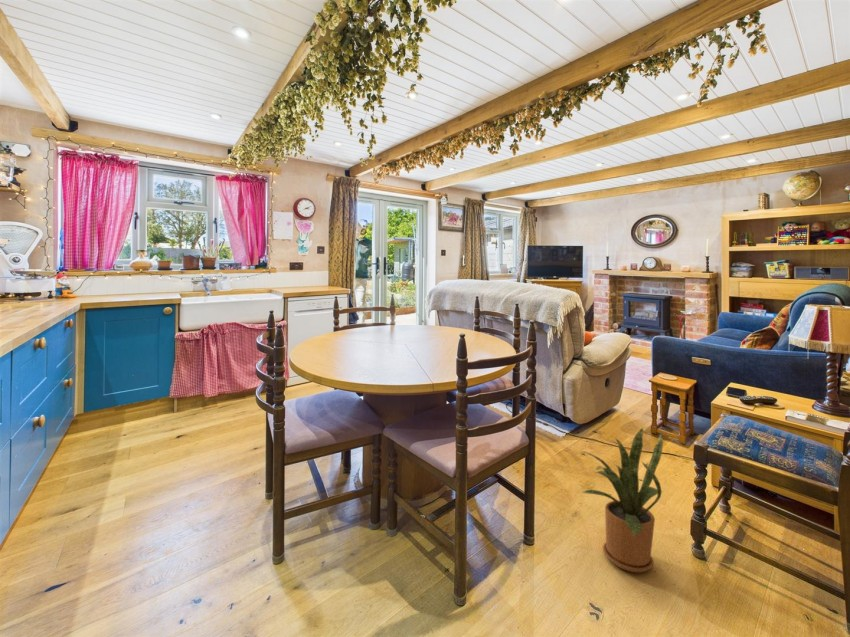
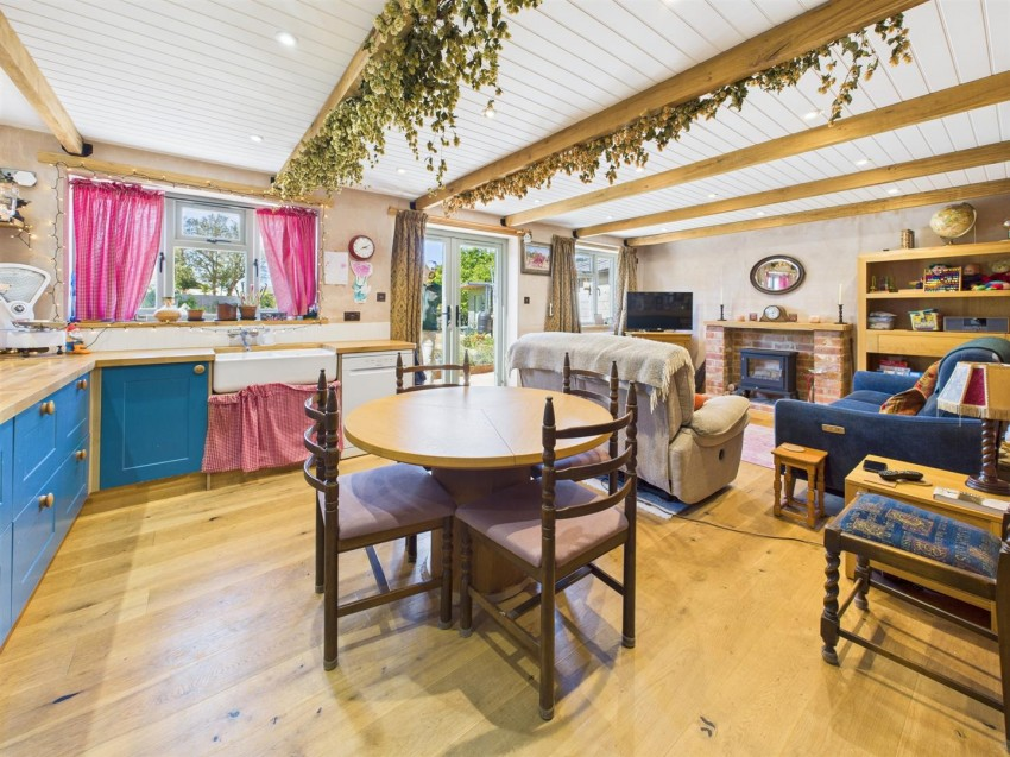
- house plant (622, 495)
